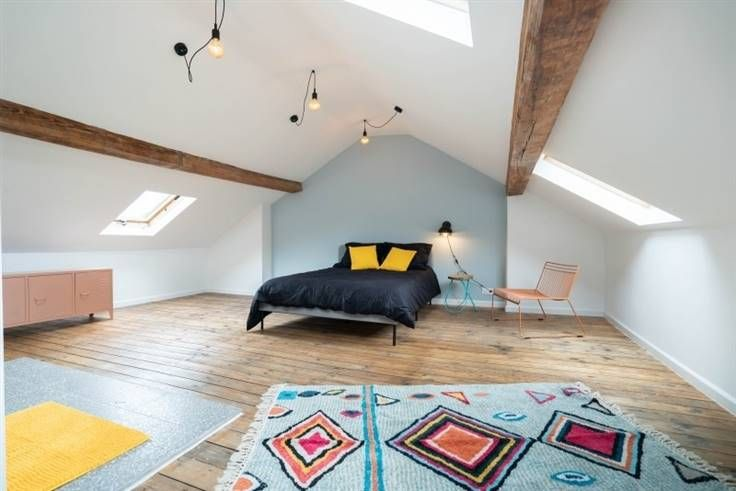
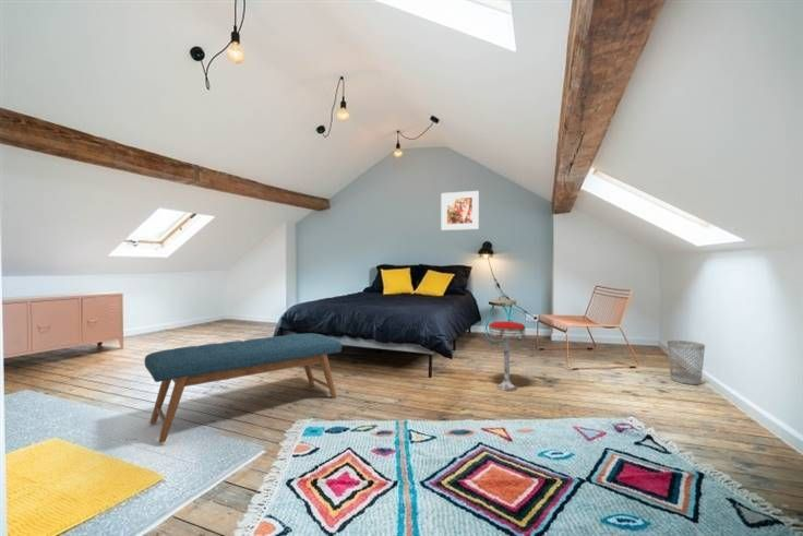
+ wastebasket (685, 361)
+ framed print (459, 211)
+ bar stool (506, 355)
+ bench (250, 374)
